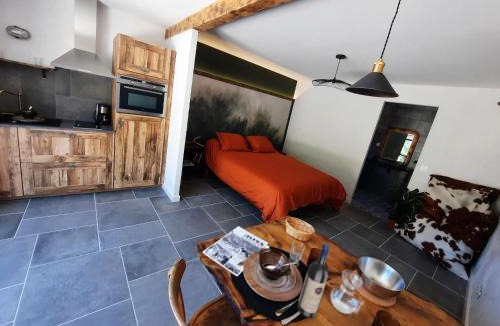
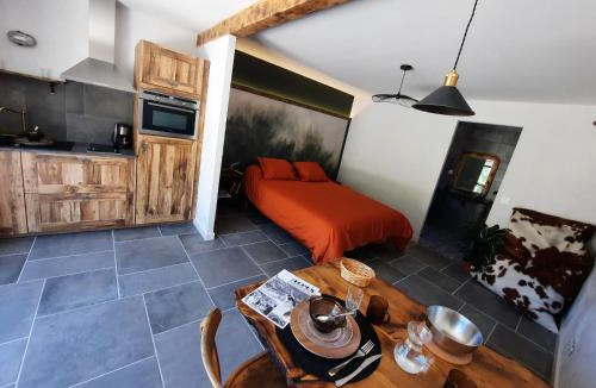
- wine bottle (316, 278)
